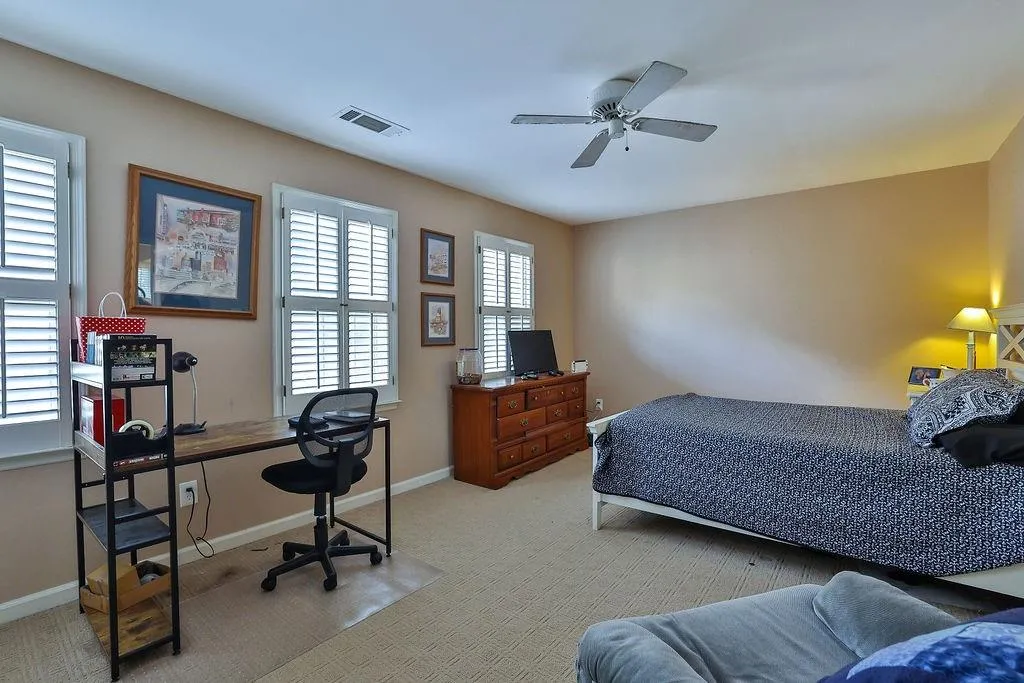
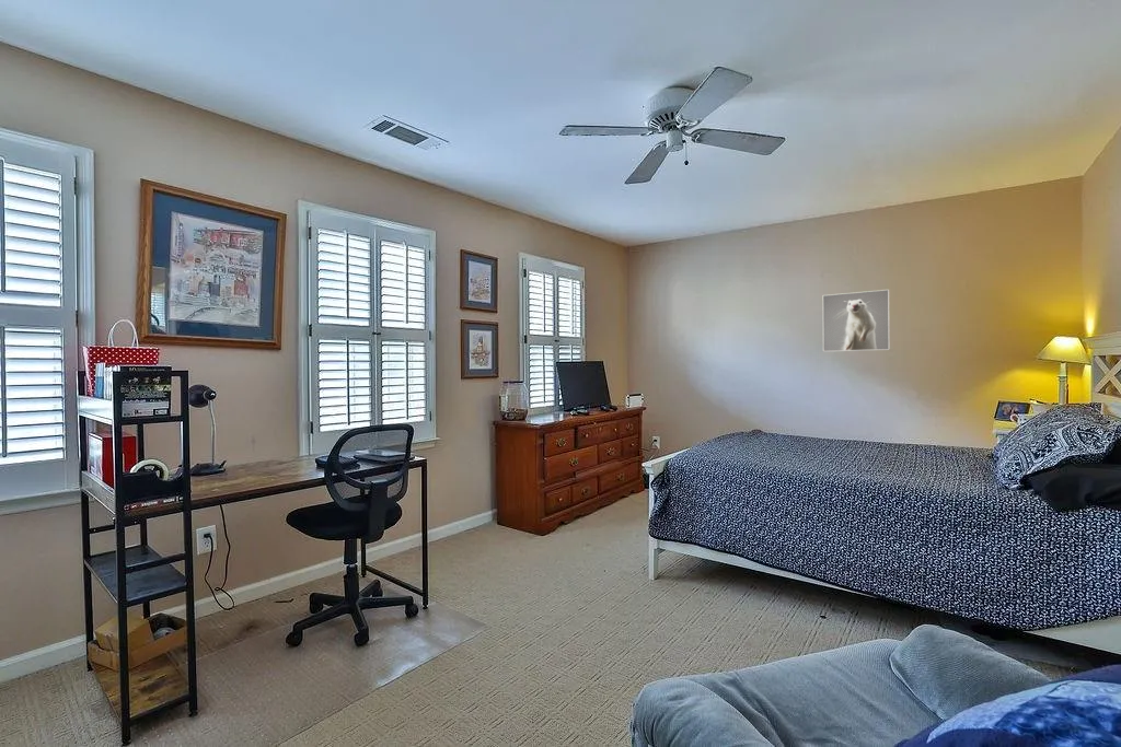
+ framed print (855, 322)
